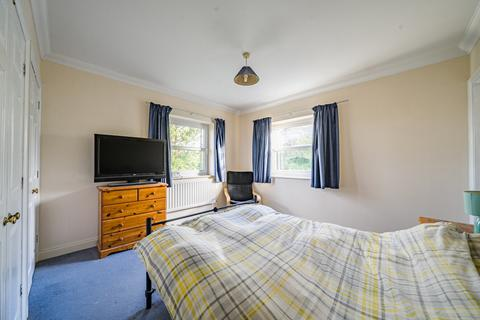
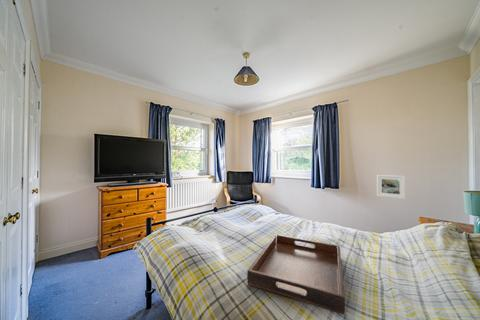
+ serving tray (299, 262)
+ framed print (390, 186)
